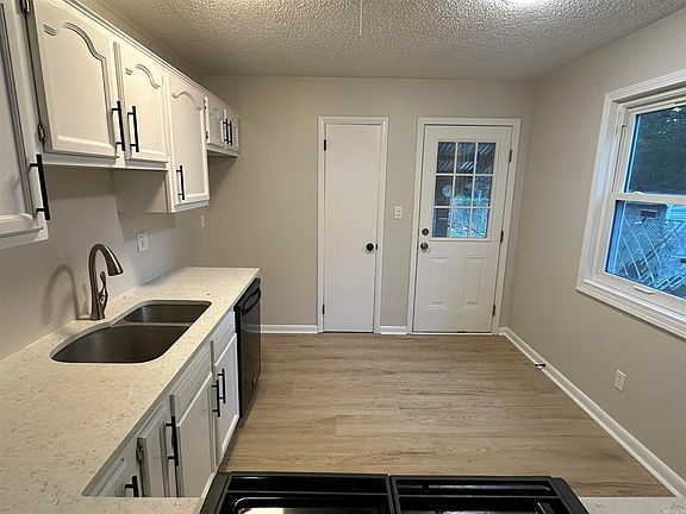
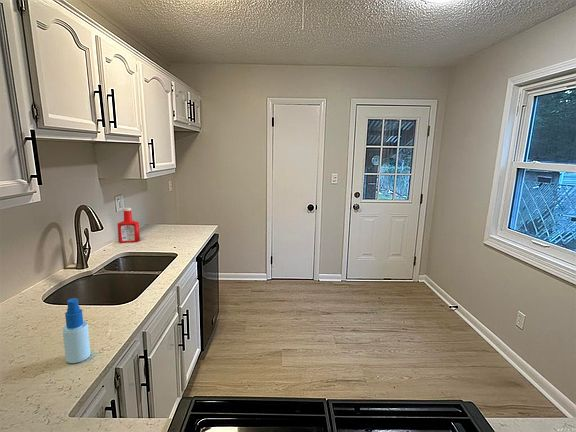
+ spray bottle (75, 328)
+ soap bottle (128, 224)
